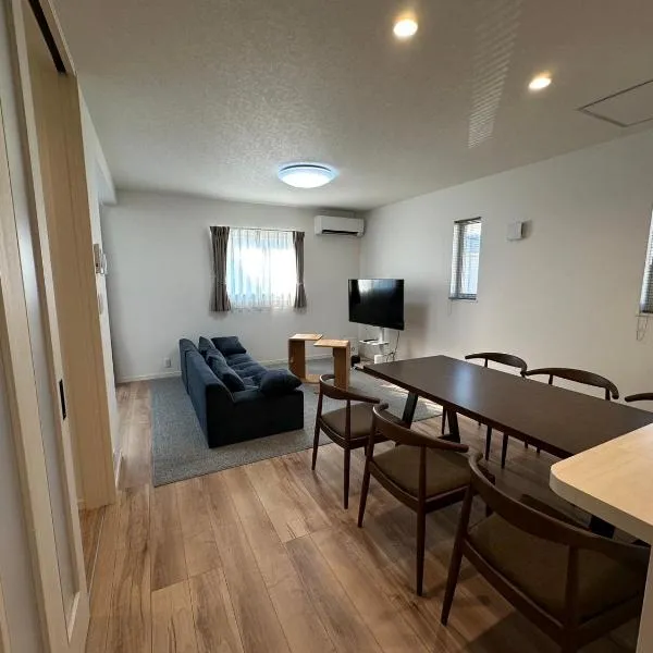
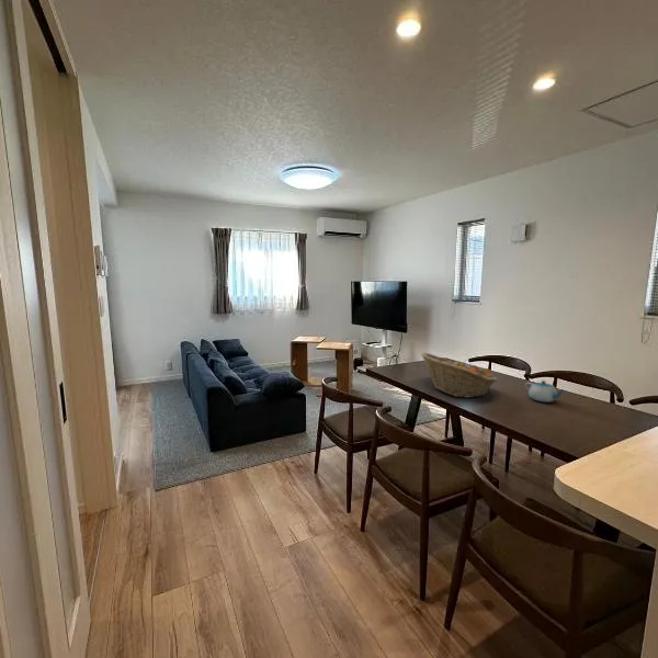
+ fruit basket (456, 372)
+ chinaware (544, 390)
